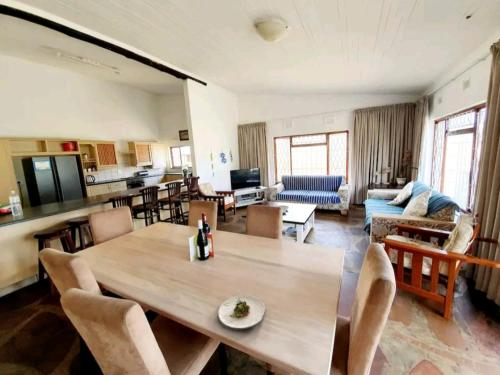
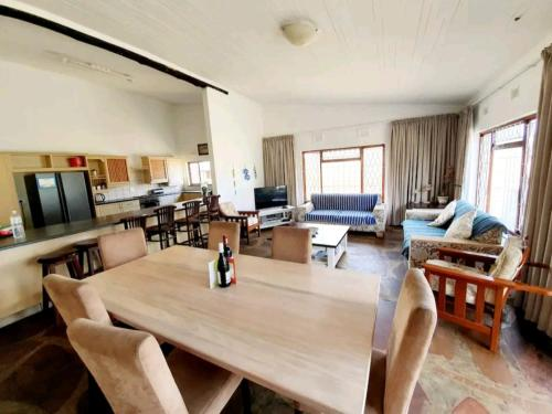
- salad plate (241, 308)
